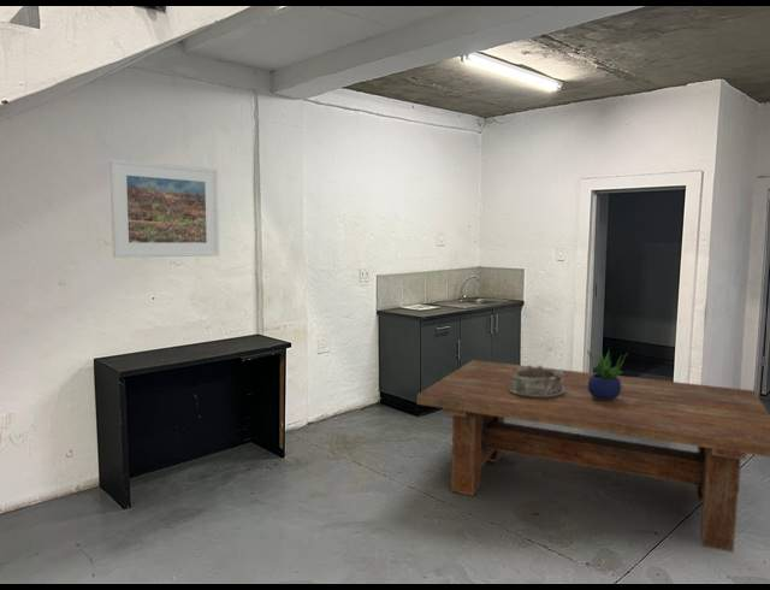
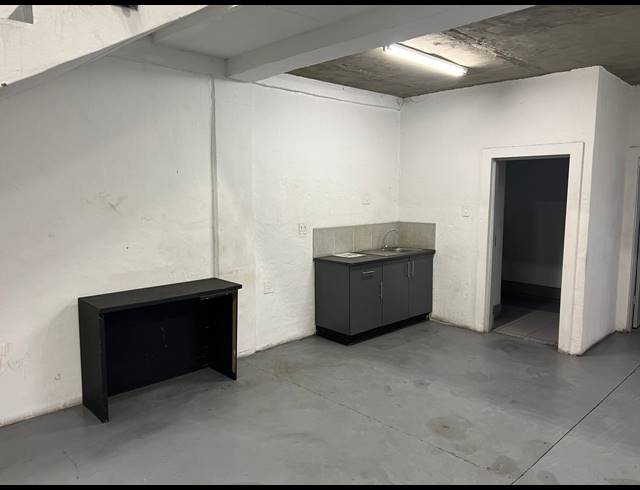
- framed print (167, 211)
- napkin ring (537, 380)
- dining table (587, 443)
- potted plant (608, 373)
